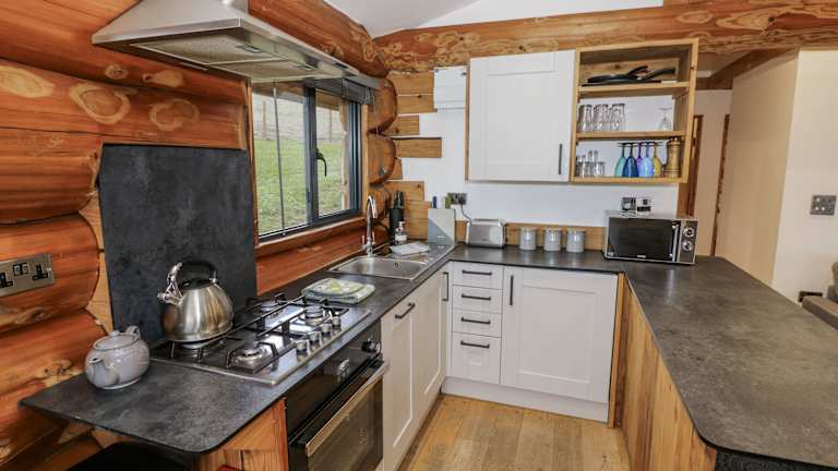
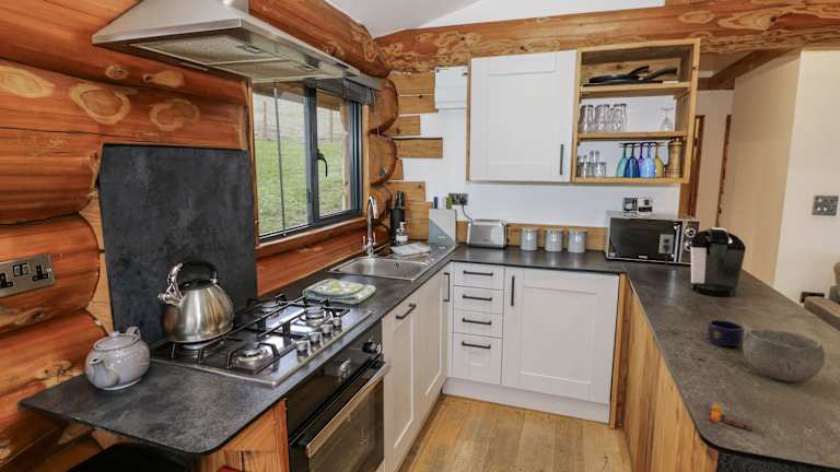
+ fruit (732, 416)
+ coffee maker (700, 258)
+ mug (726, 333)
+ bowl (781, 356)
